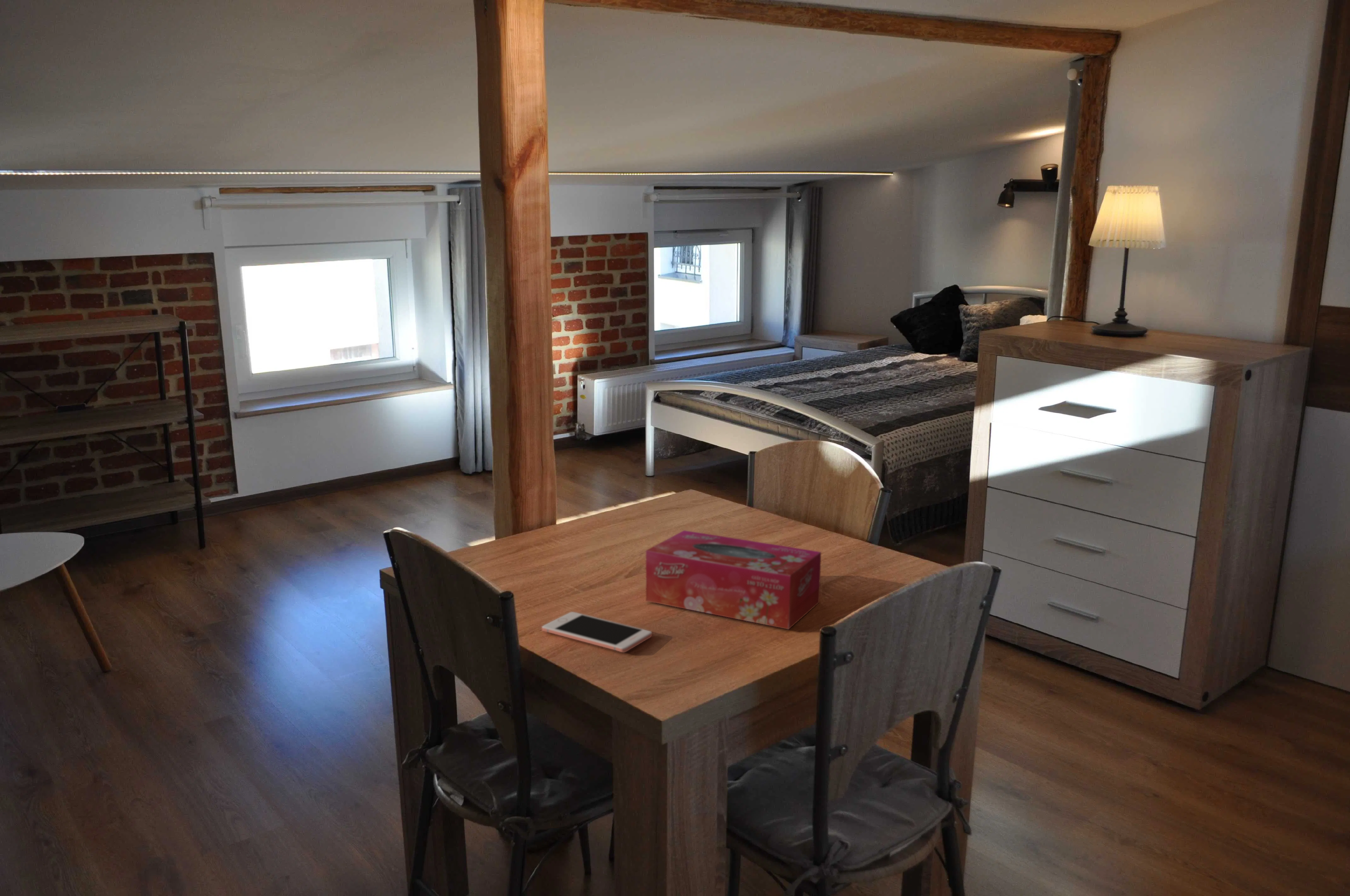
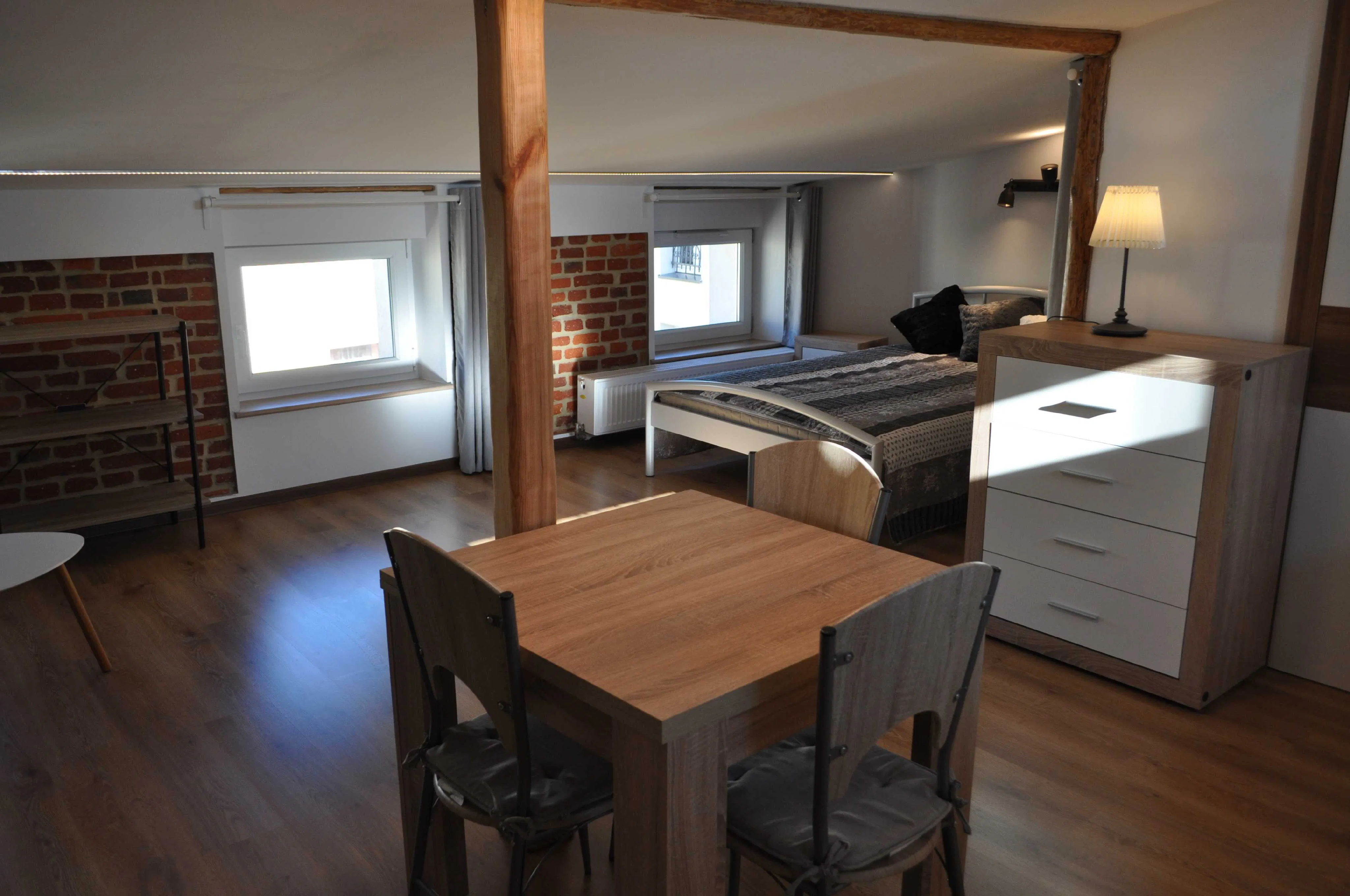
- tissue box (733, 576)
- cell phone (597, 631)
